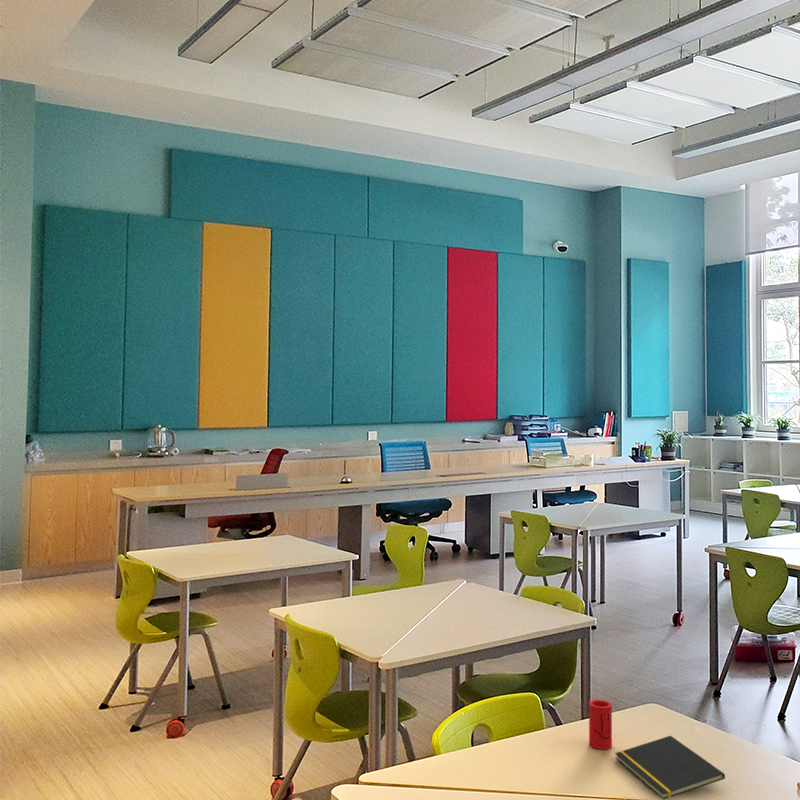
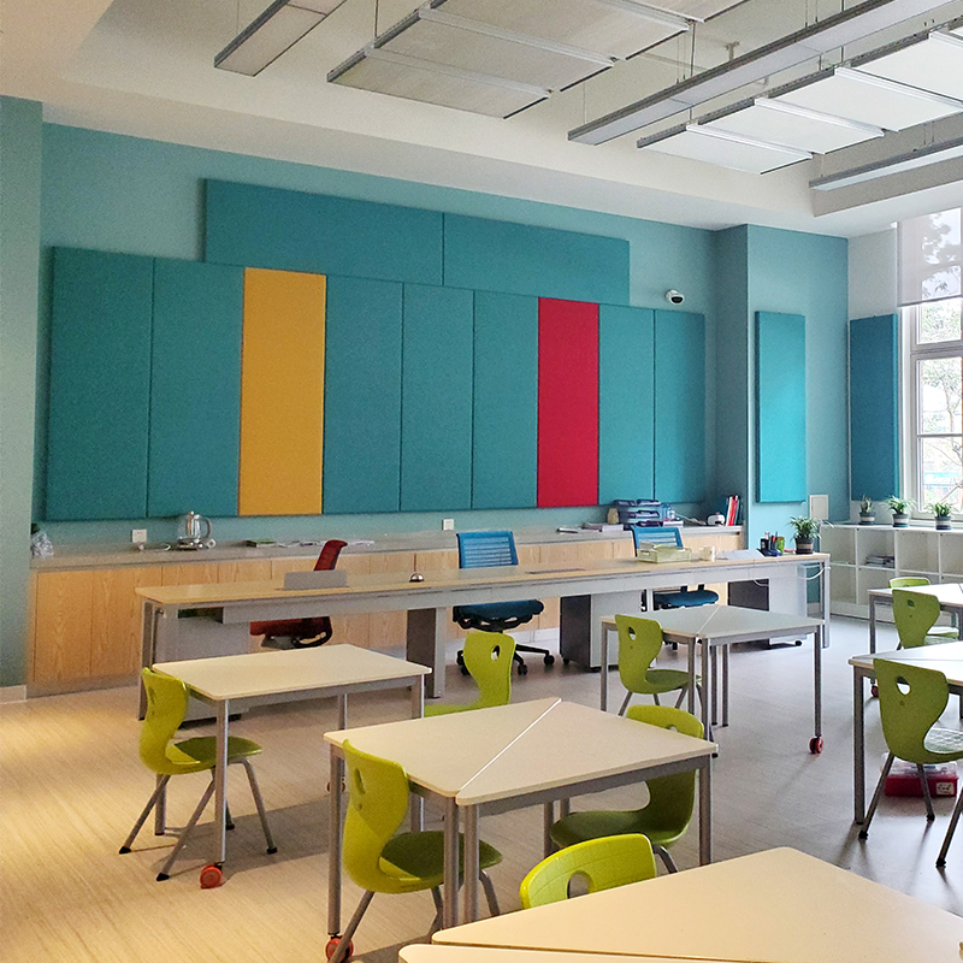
- cup (600, 724)
- notepad (667, 765)
